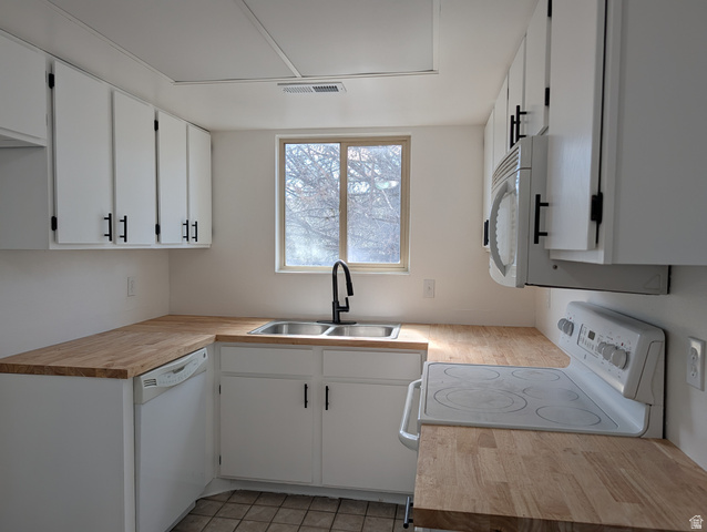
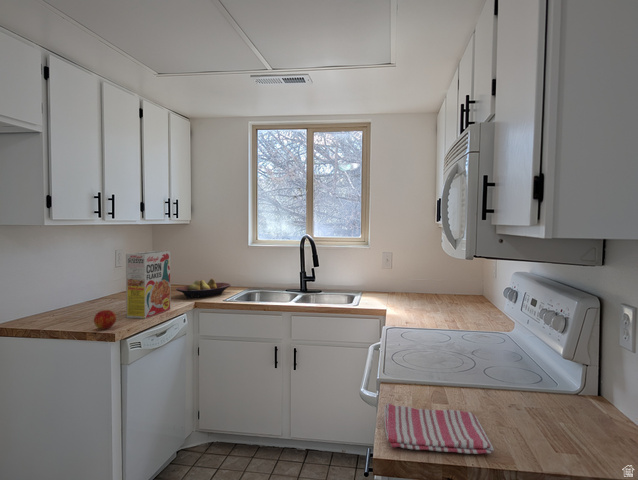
+ fruit bowl (204, 287)
+ apple (105, 319)
+ cereal box (149, 283)
+ dish towel (434, 426)
